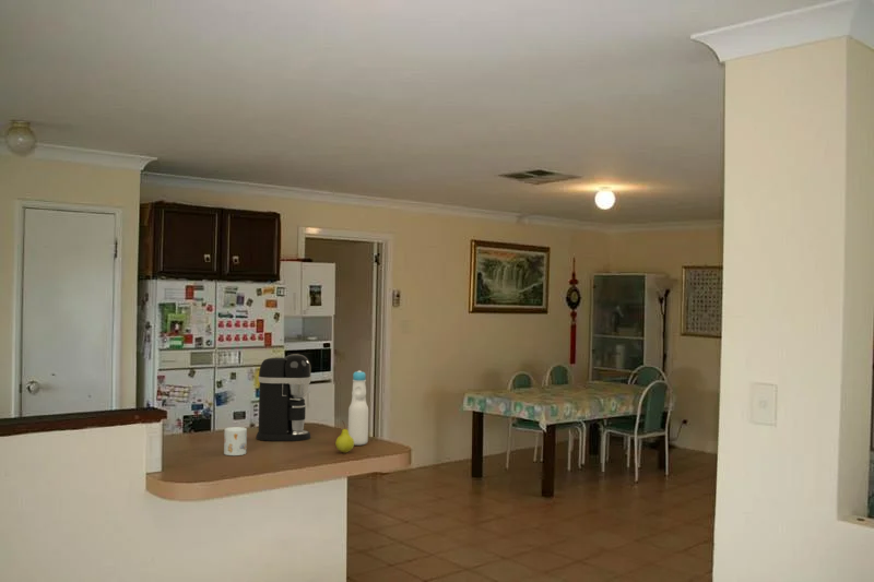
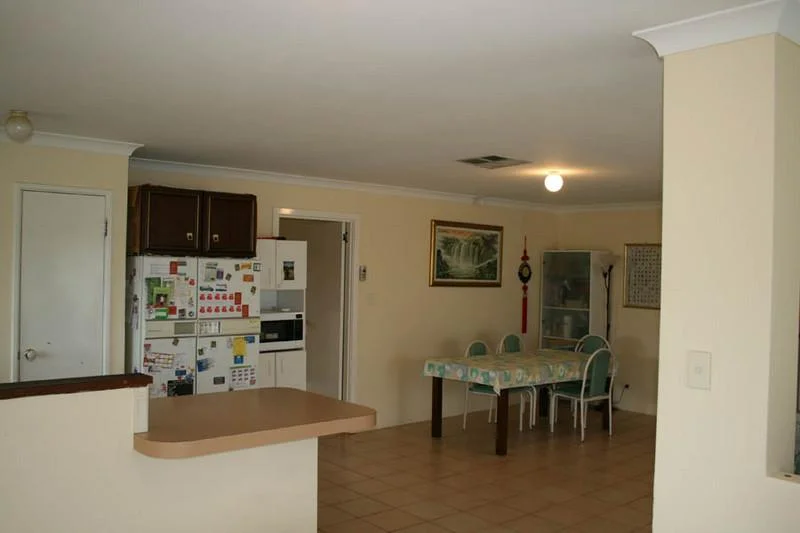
- mug (237, 440)
- bottle (358, 406)
- fruit (344, 437)
- coffee maker (284, 395)
